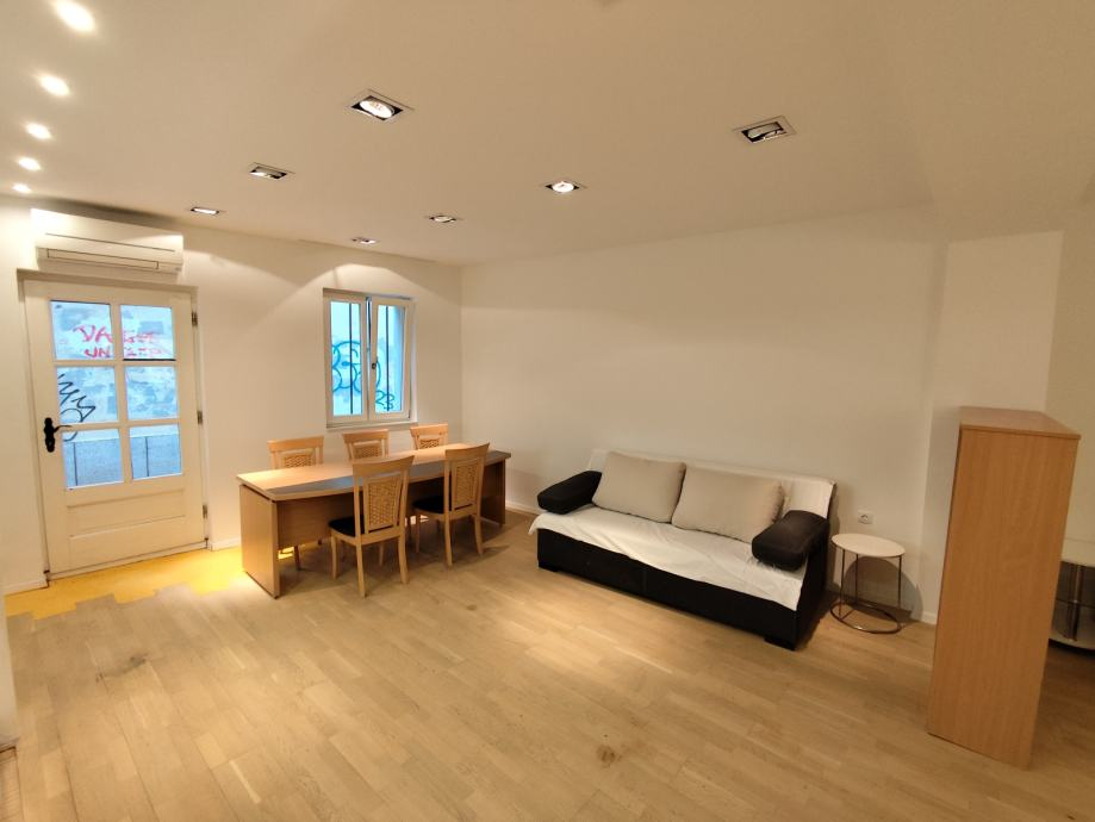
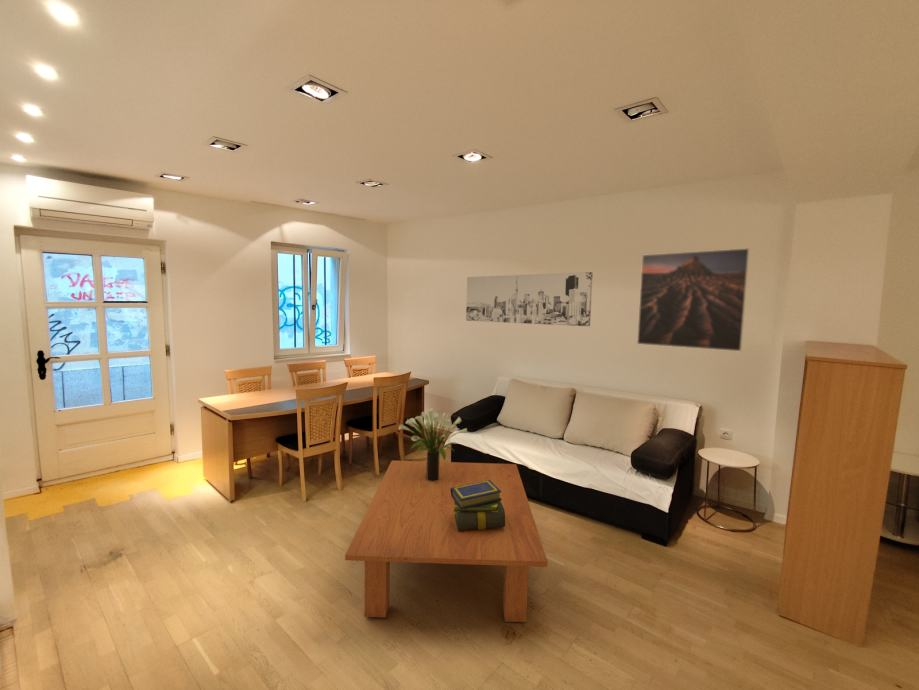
+ potted plant (432, 444)
+ coffee table (450, 527)
+ wall art (522, 299)
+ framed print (688, 300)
+ stack of books (477, 504)
